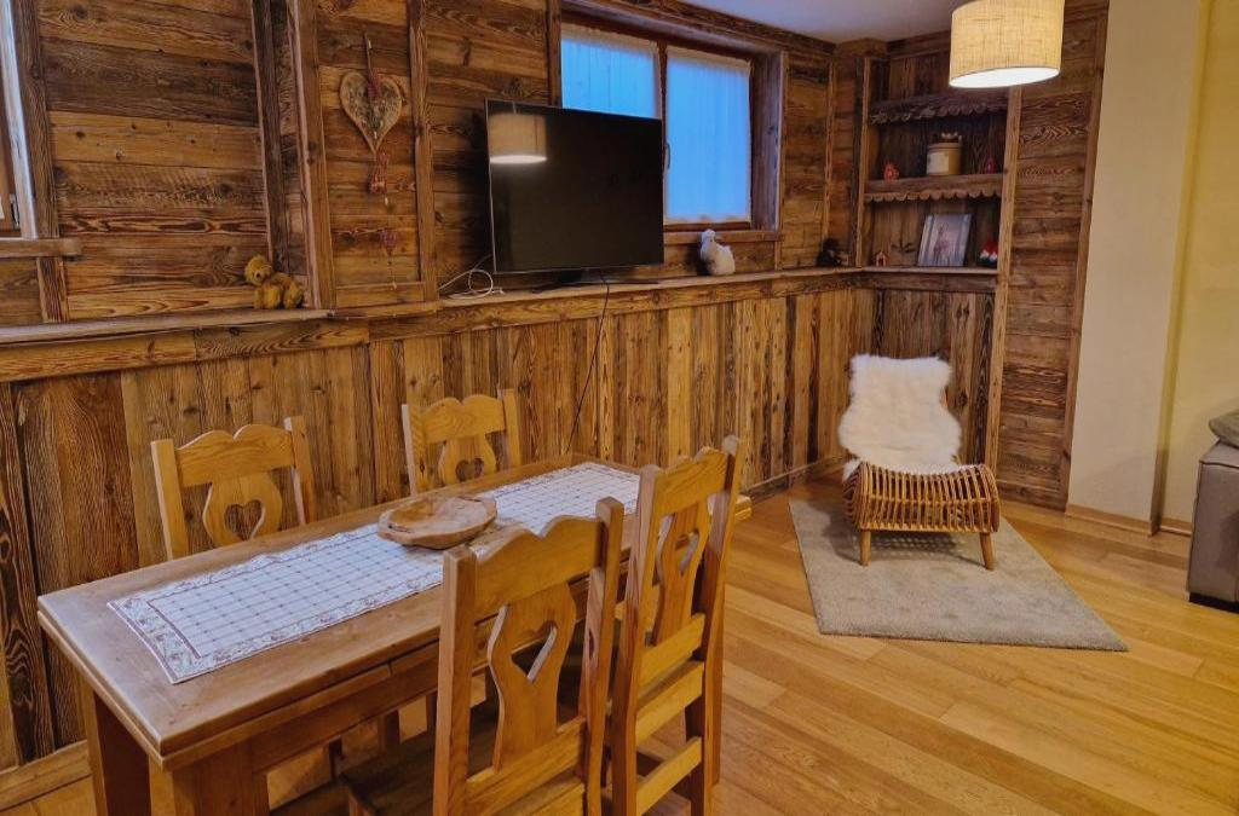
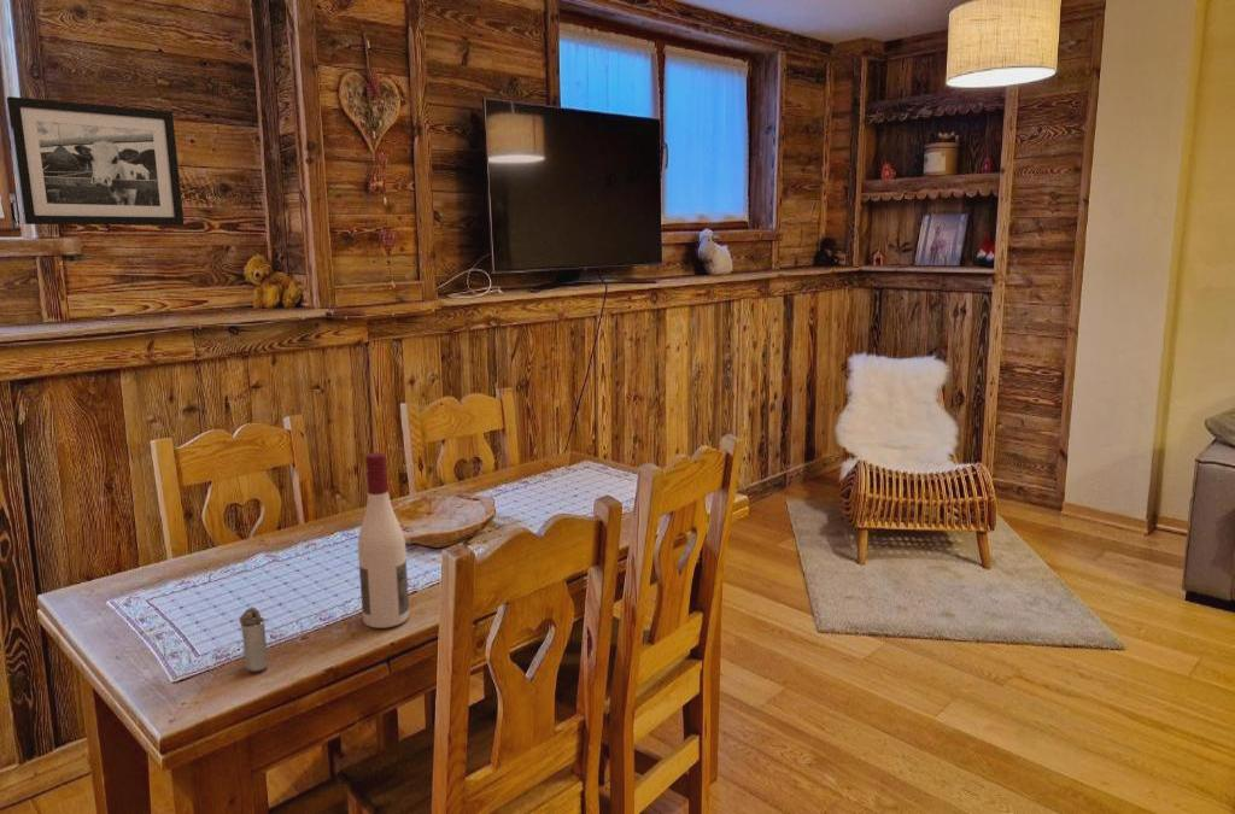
+ alcohol (381, 538)
+ shaker (254, 639)
+ picture frame (100, 165)
